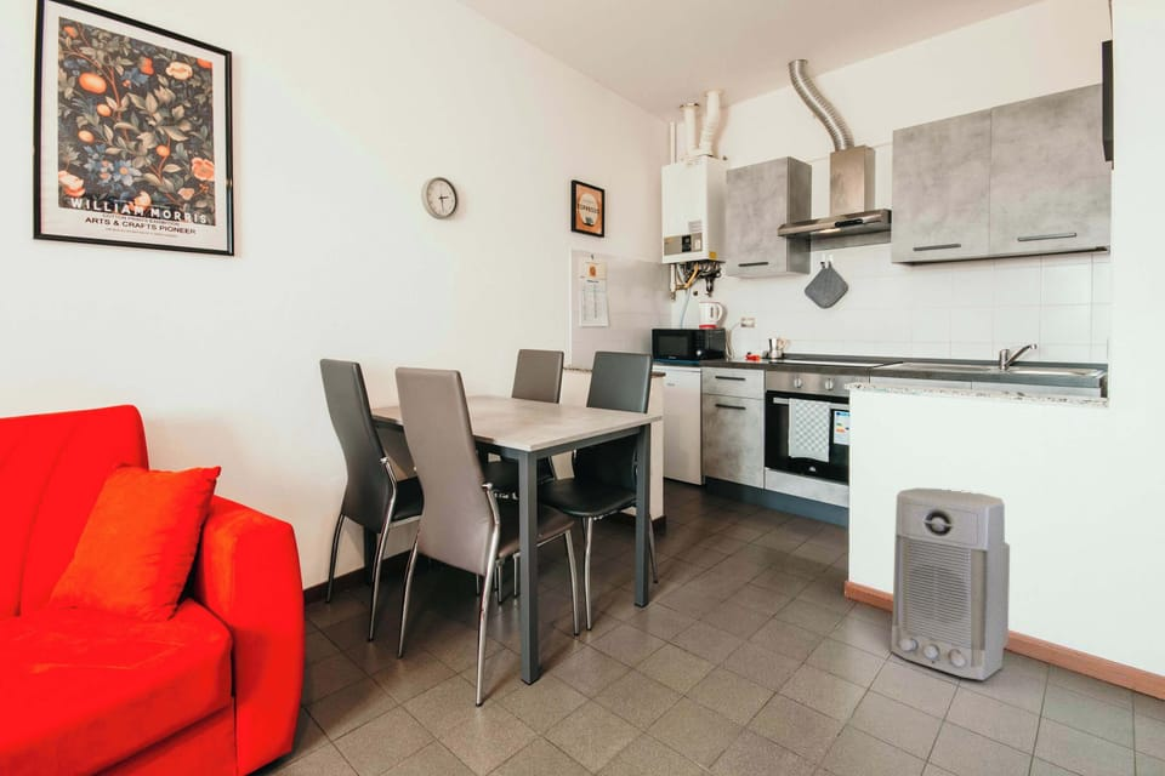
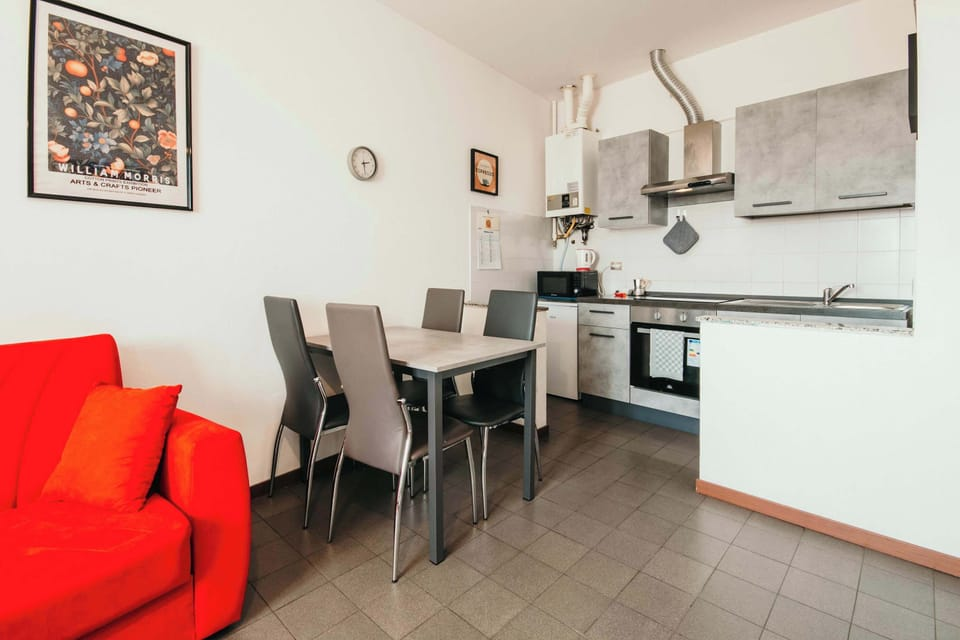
- air purifier (949, 574)
